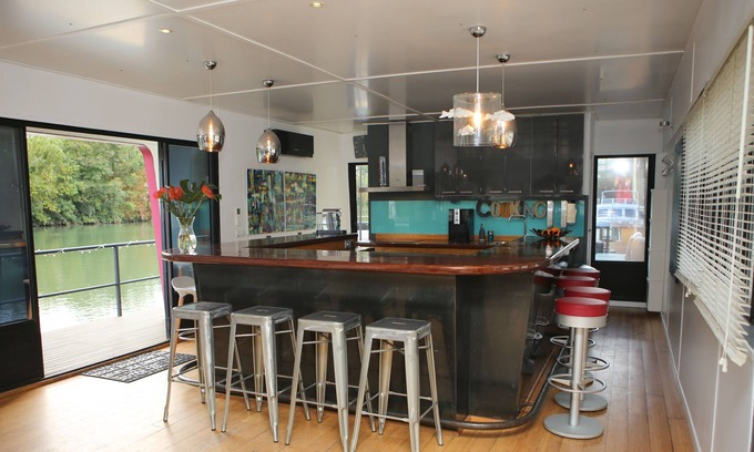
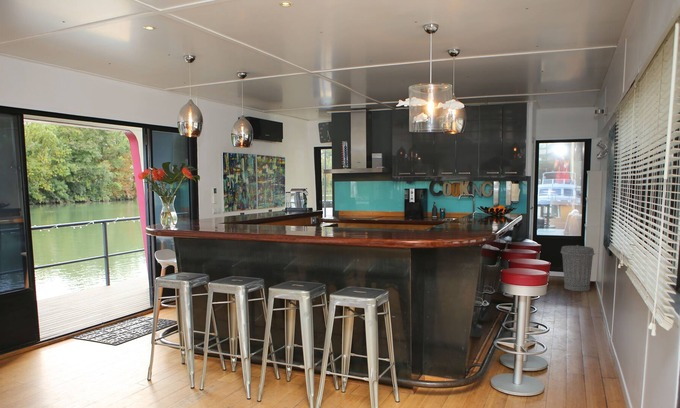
+ trash can (577, 267)
